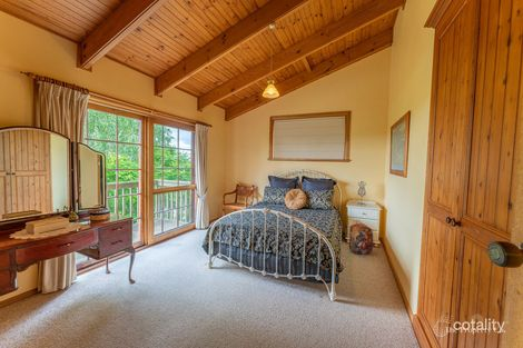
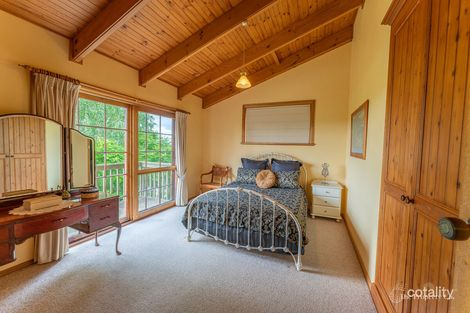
- backpack (361, 237)
